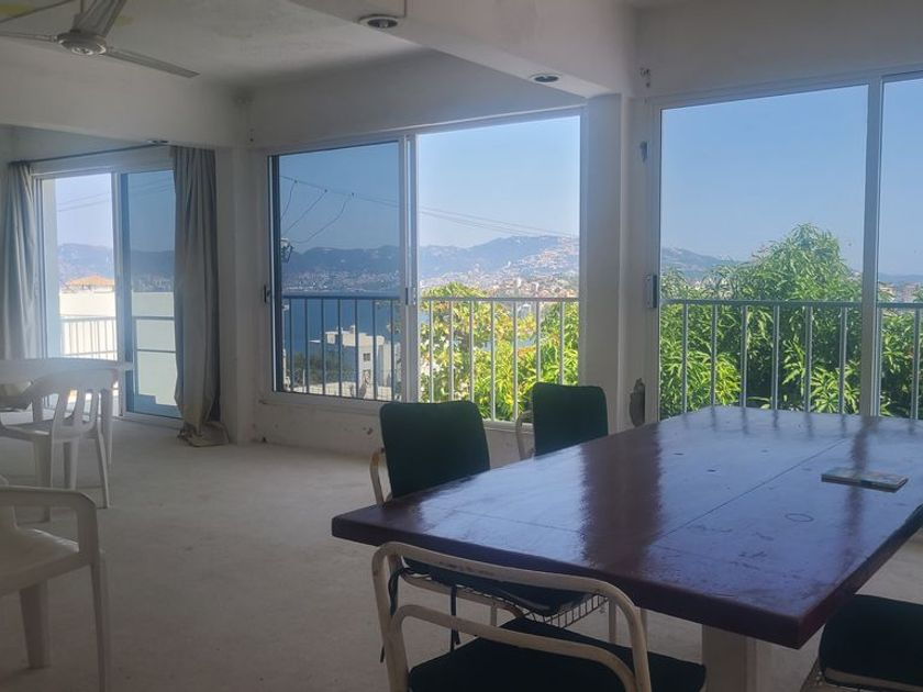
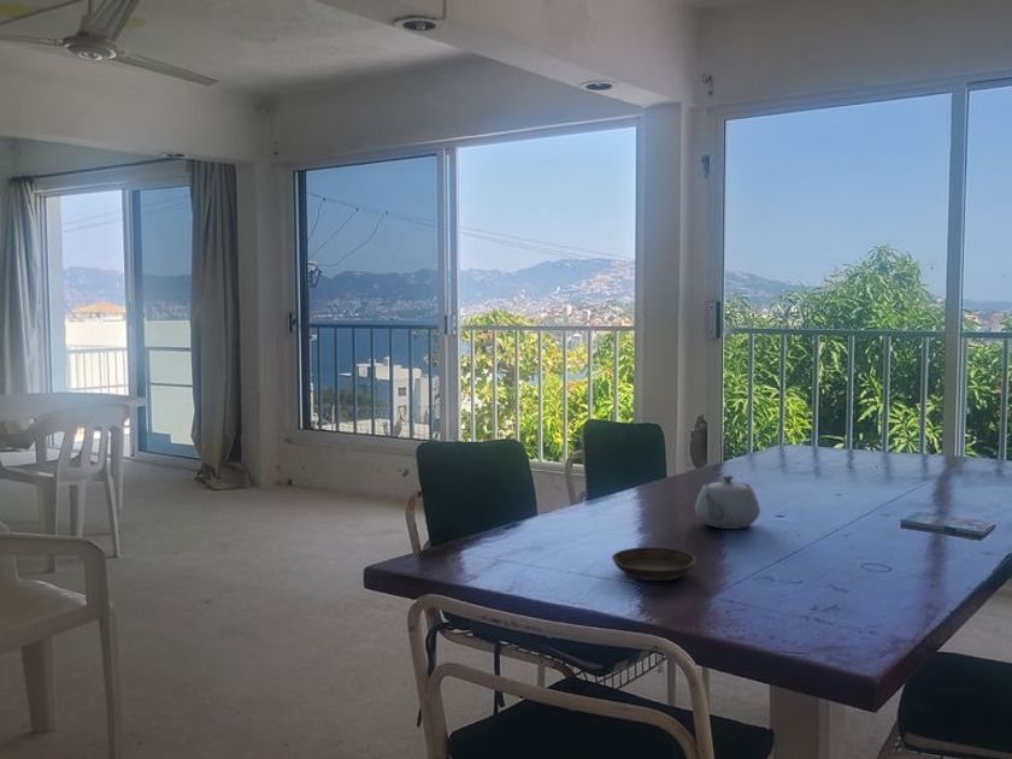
+ teapot (725, 500)
+ saucer (653, 565)
